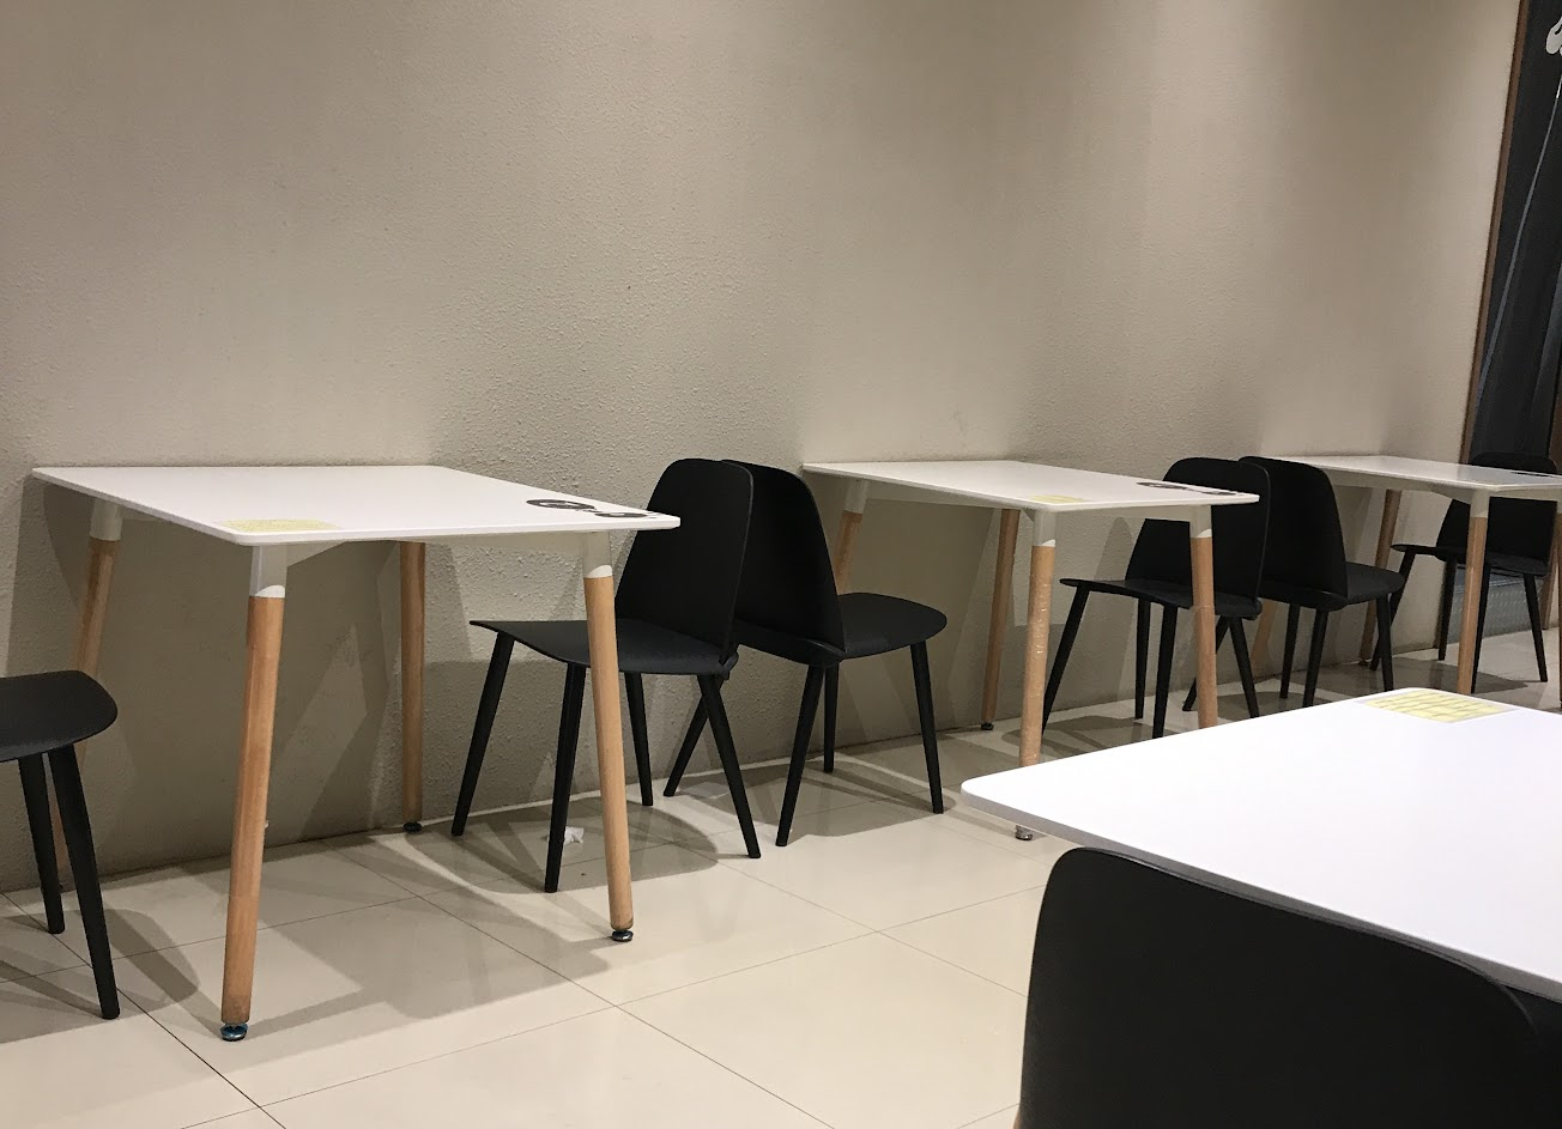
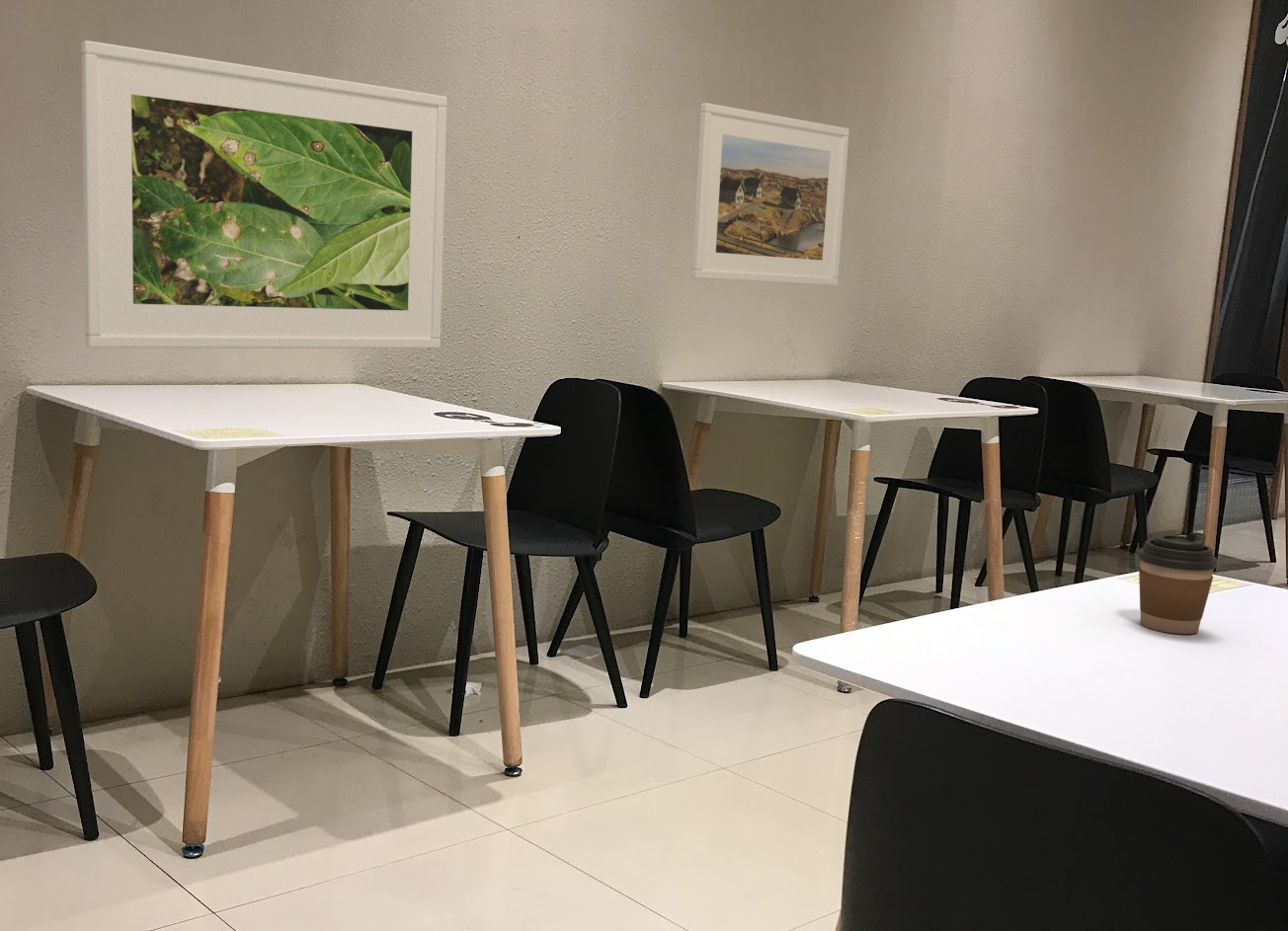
+ coffee cup (1174, 580)
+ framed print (281, 211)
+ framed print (773, 199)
